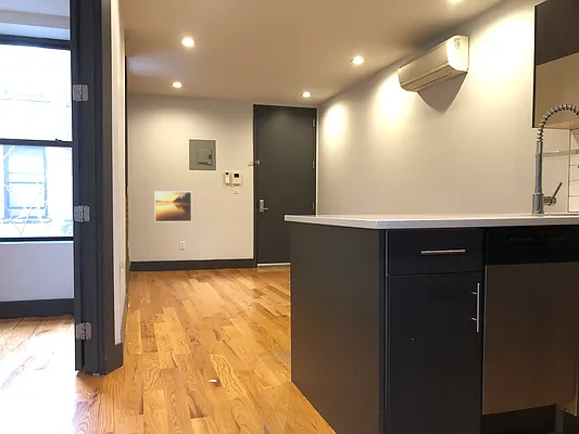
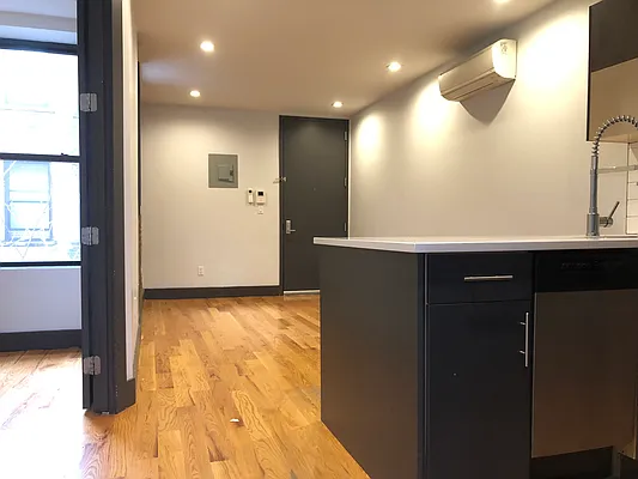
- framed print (173, 206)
